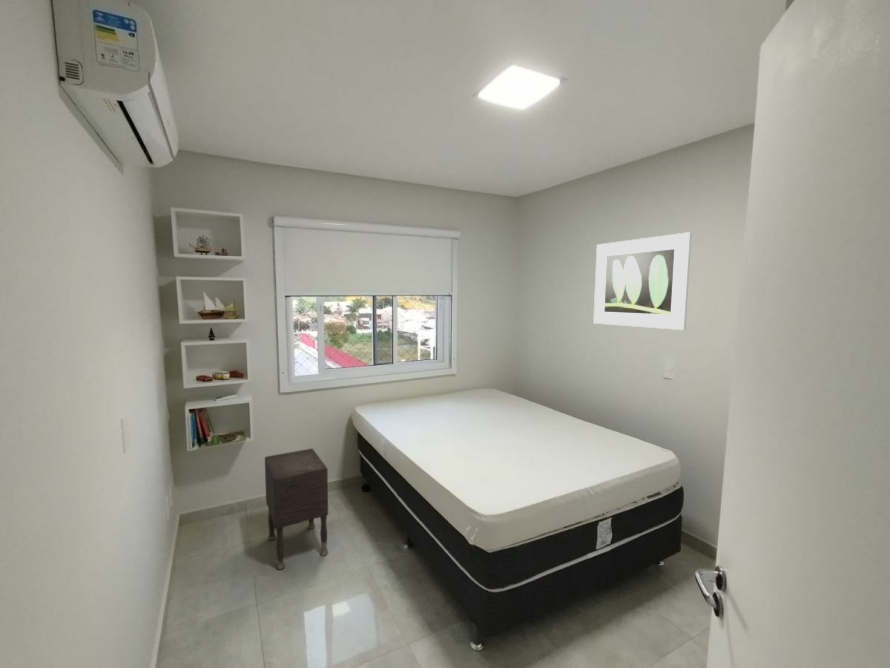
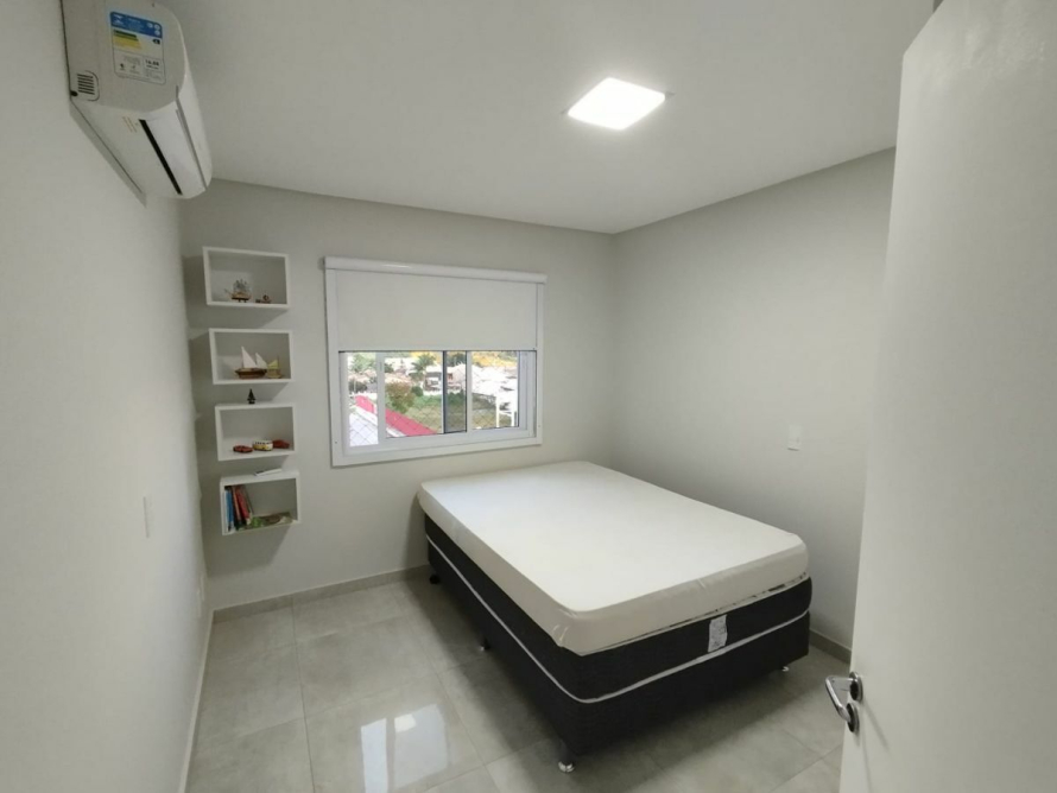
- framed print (636, 283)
- nightstand (297, 504)
